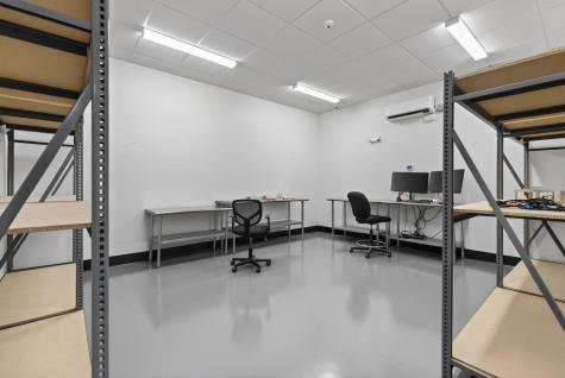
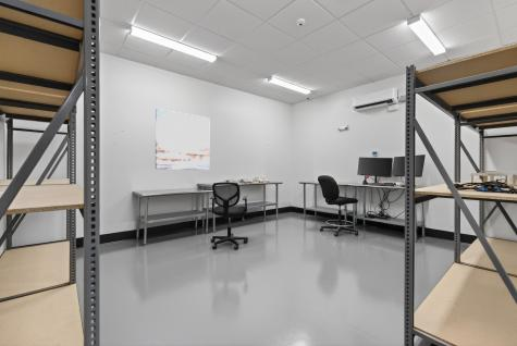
+ wall art (184, 141)
